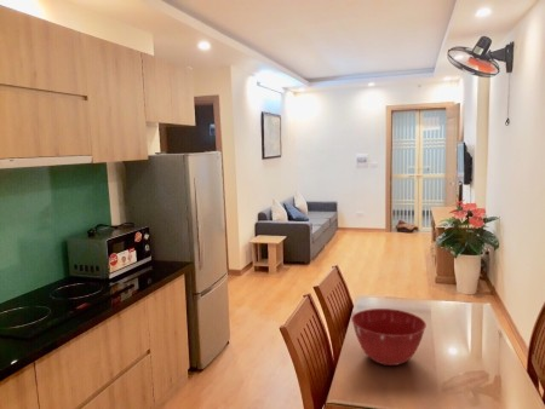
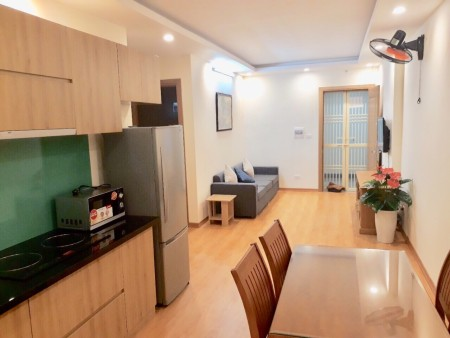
- mixing bowl (388, 339)
